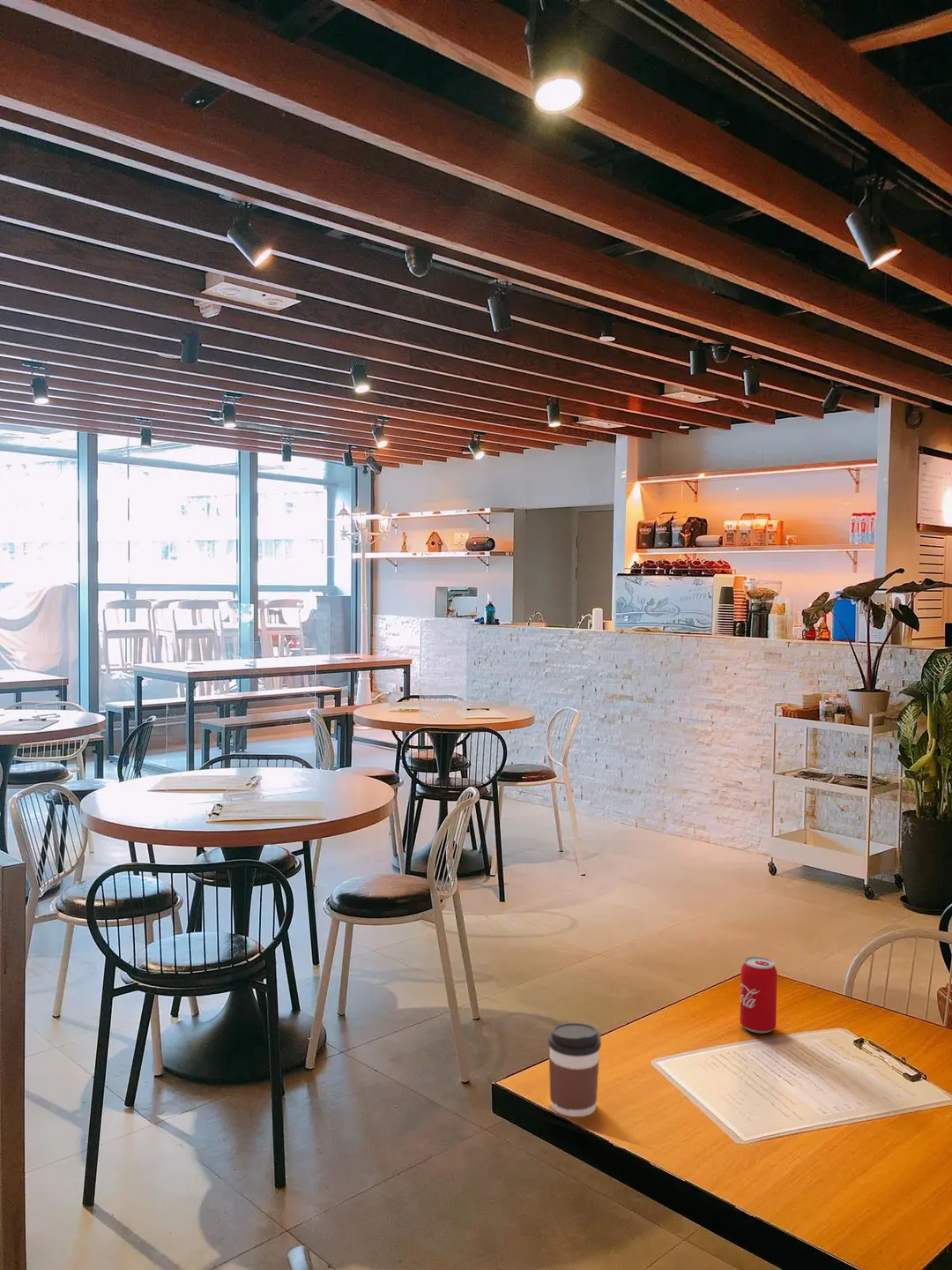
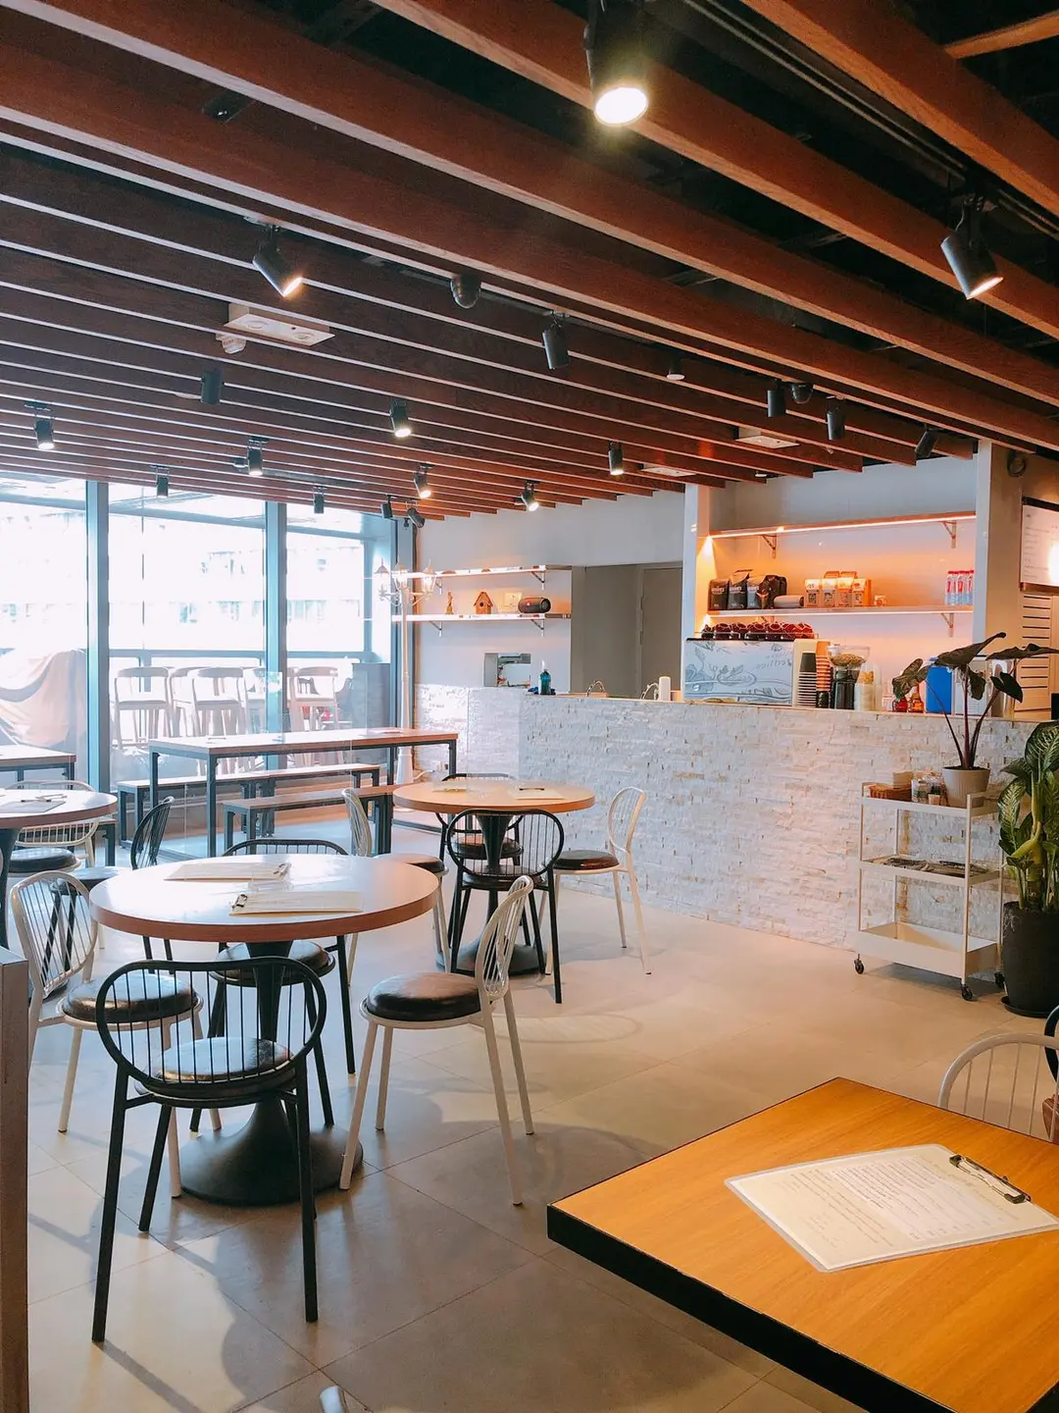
- coffee cup (574, 1067)
- beverage can (758, 994)
